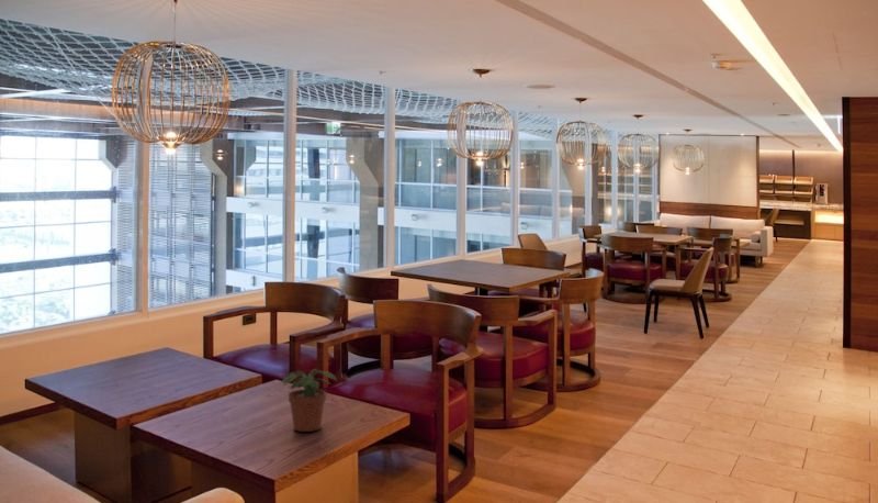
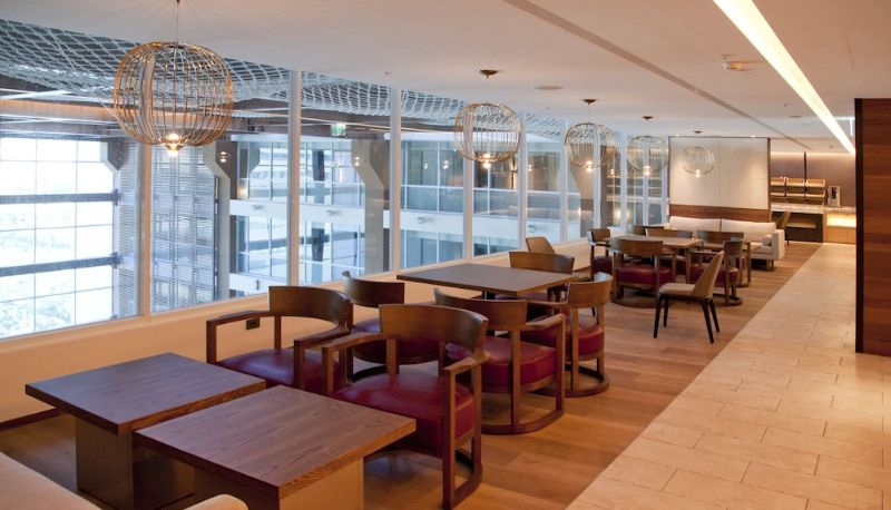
- potted plant (307, 399)
